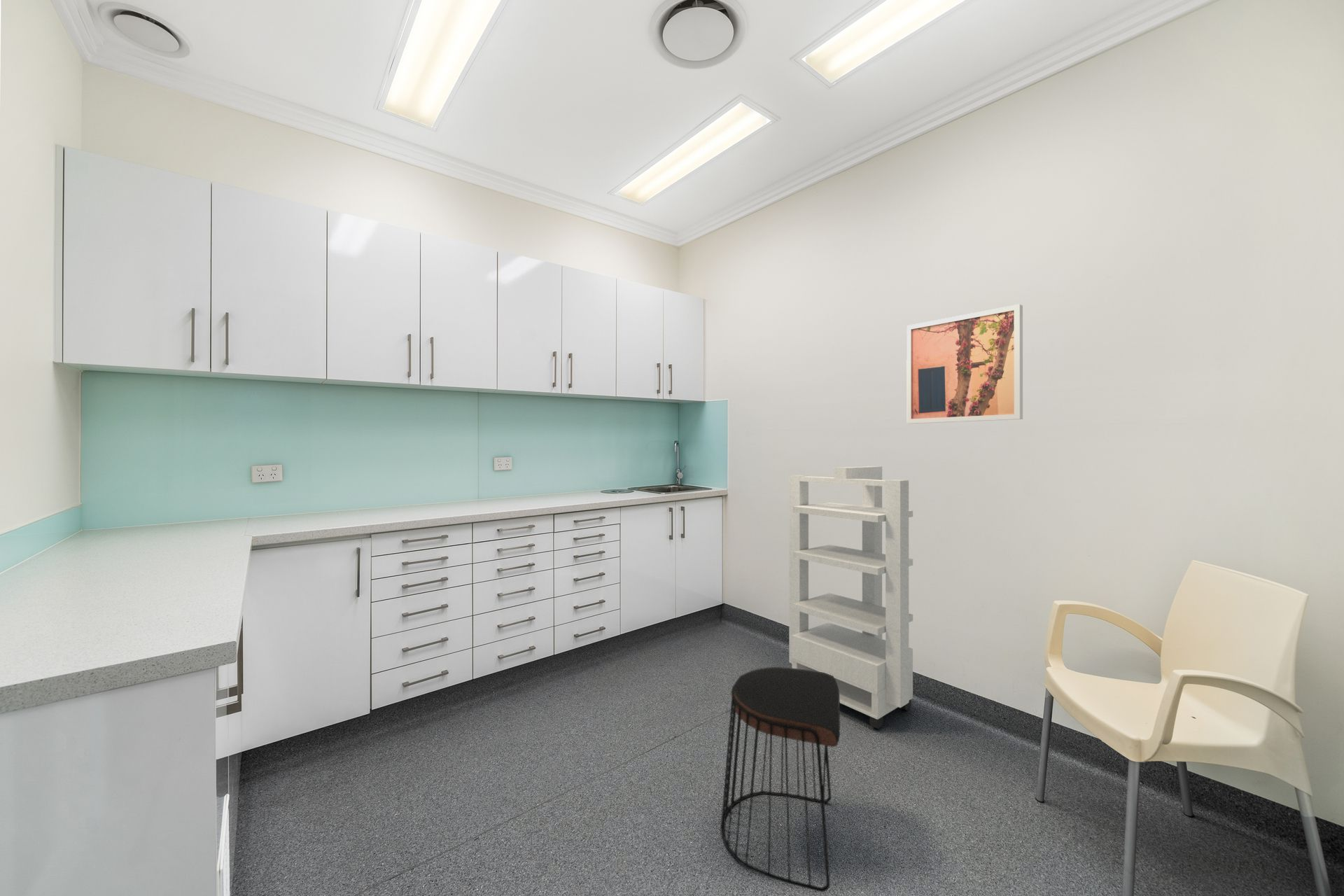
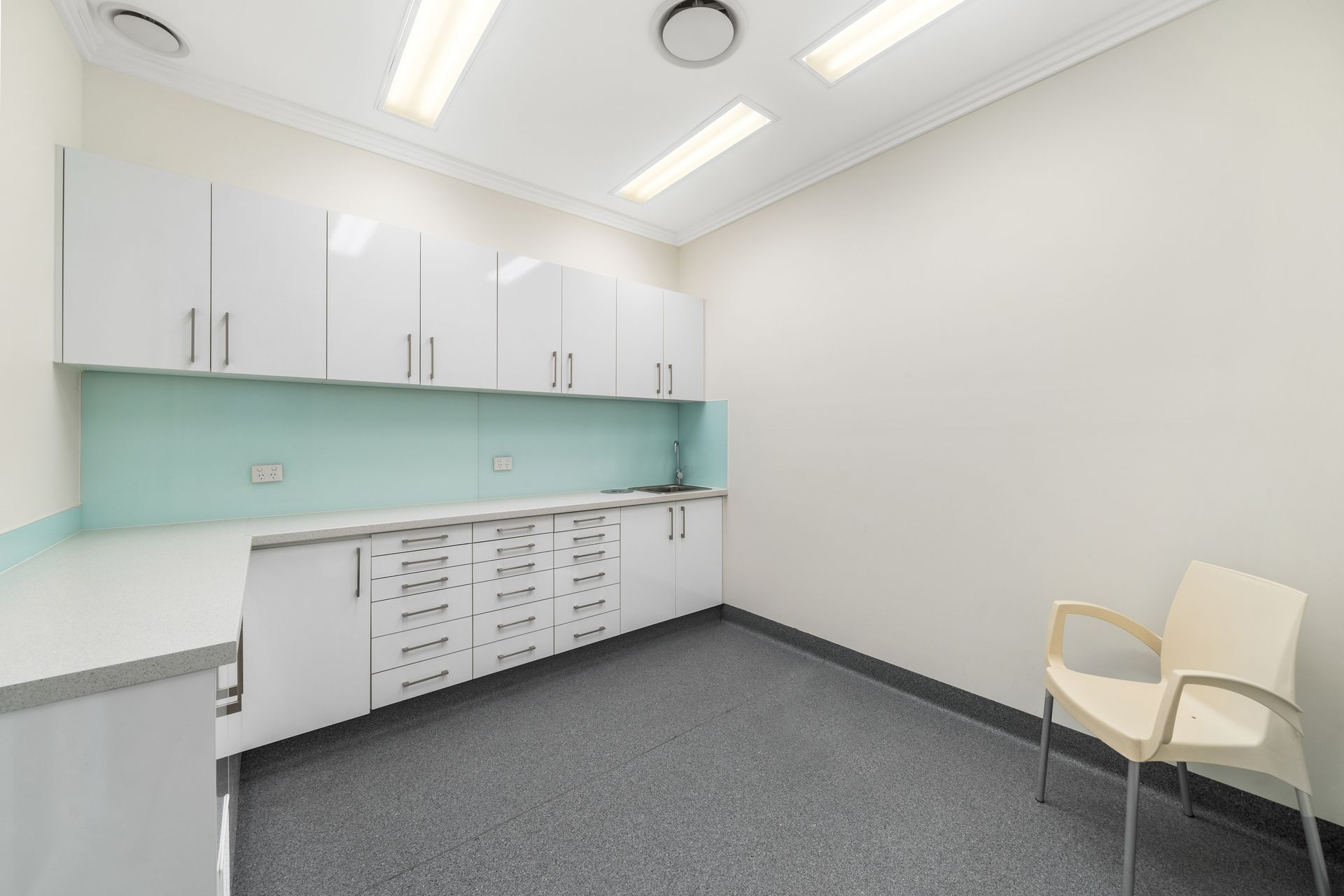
- storage cabinet (862, 582)
- stool (781, 760)
- wall art (960, 369)
